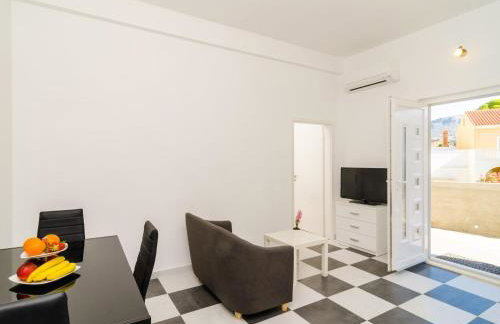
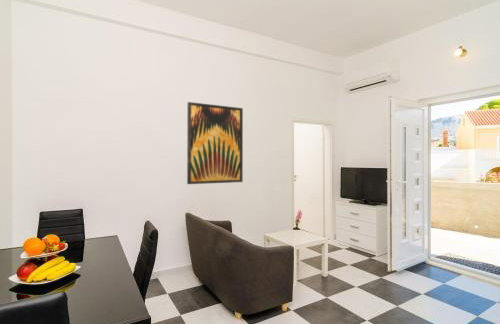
+ wall art (216, 144)
